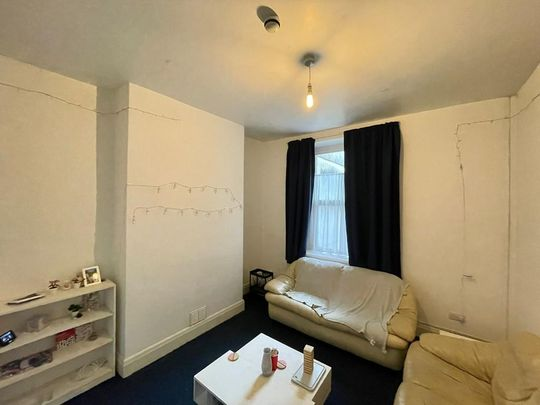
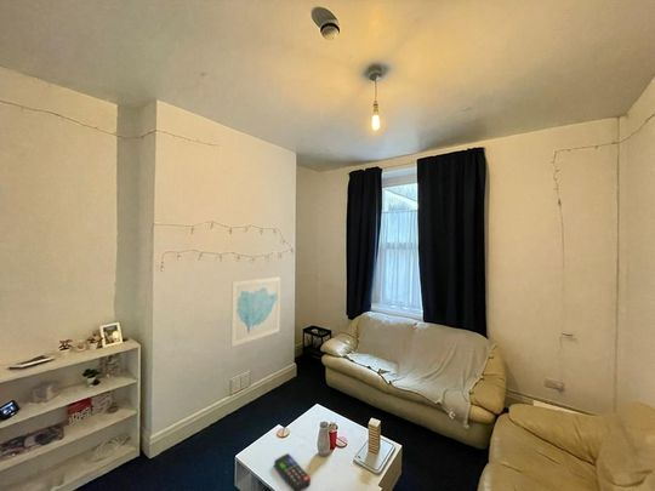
+ remote control (291, 470)
+ wall art (257, 308)
